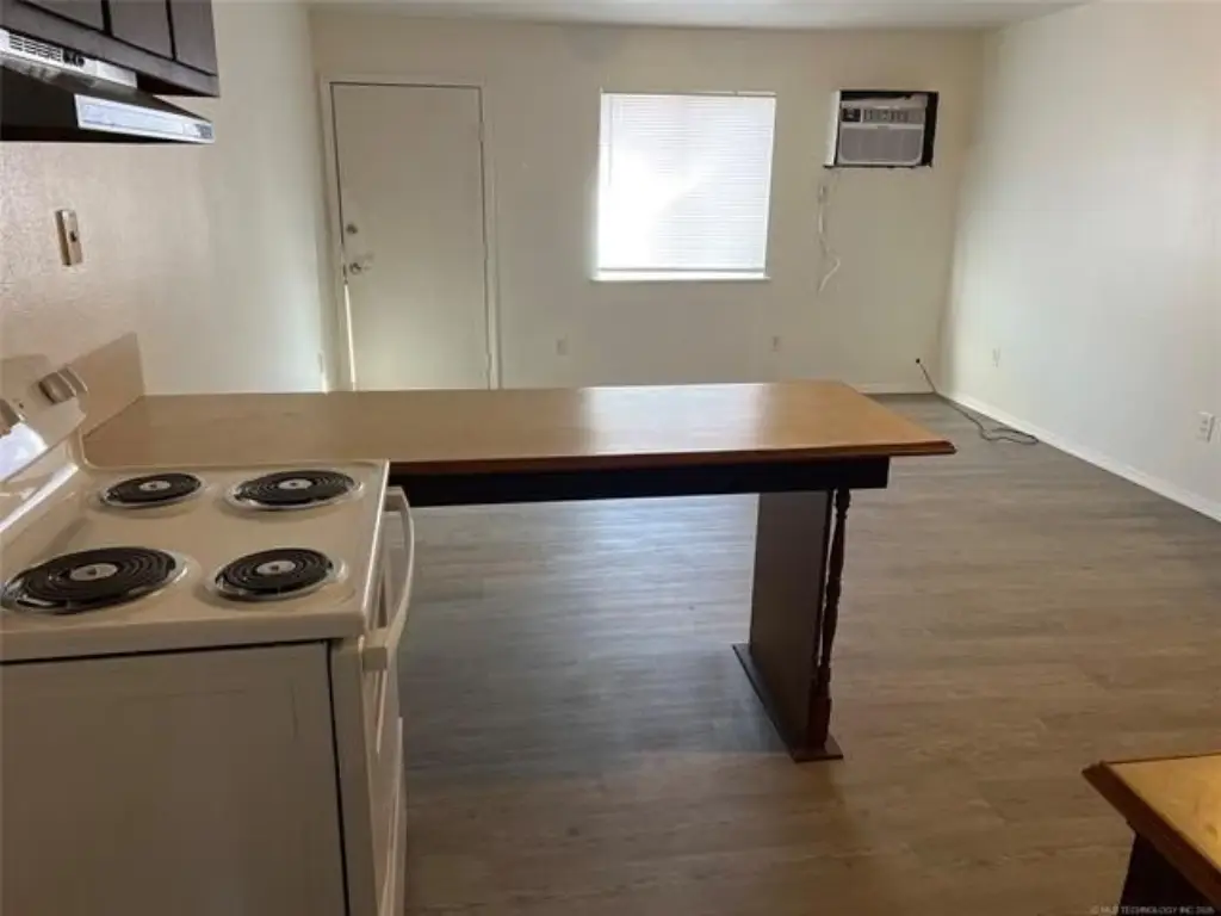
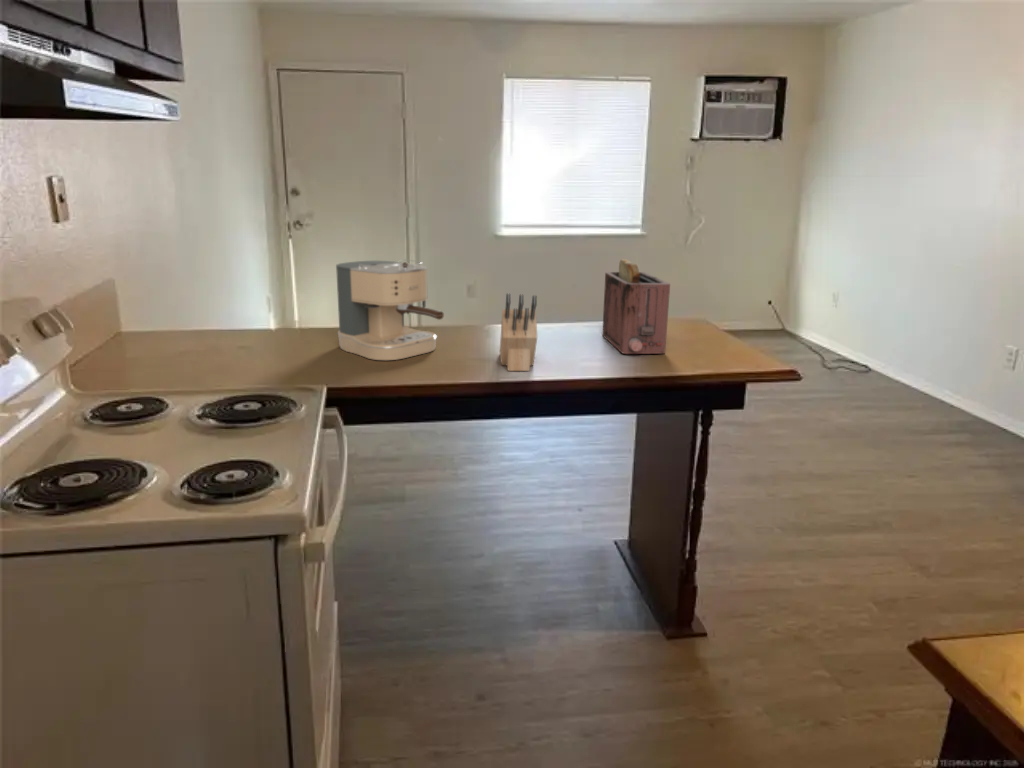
+ knife block (518, 327)
+ toaster (636, 304)
+ coffee maker (393, 306)
